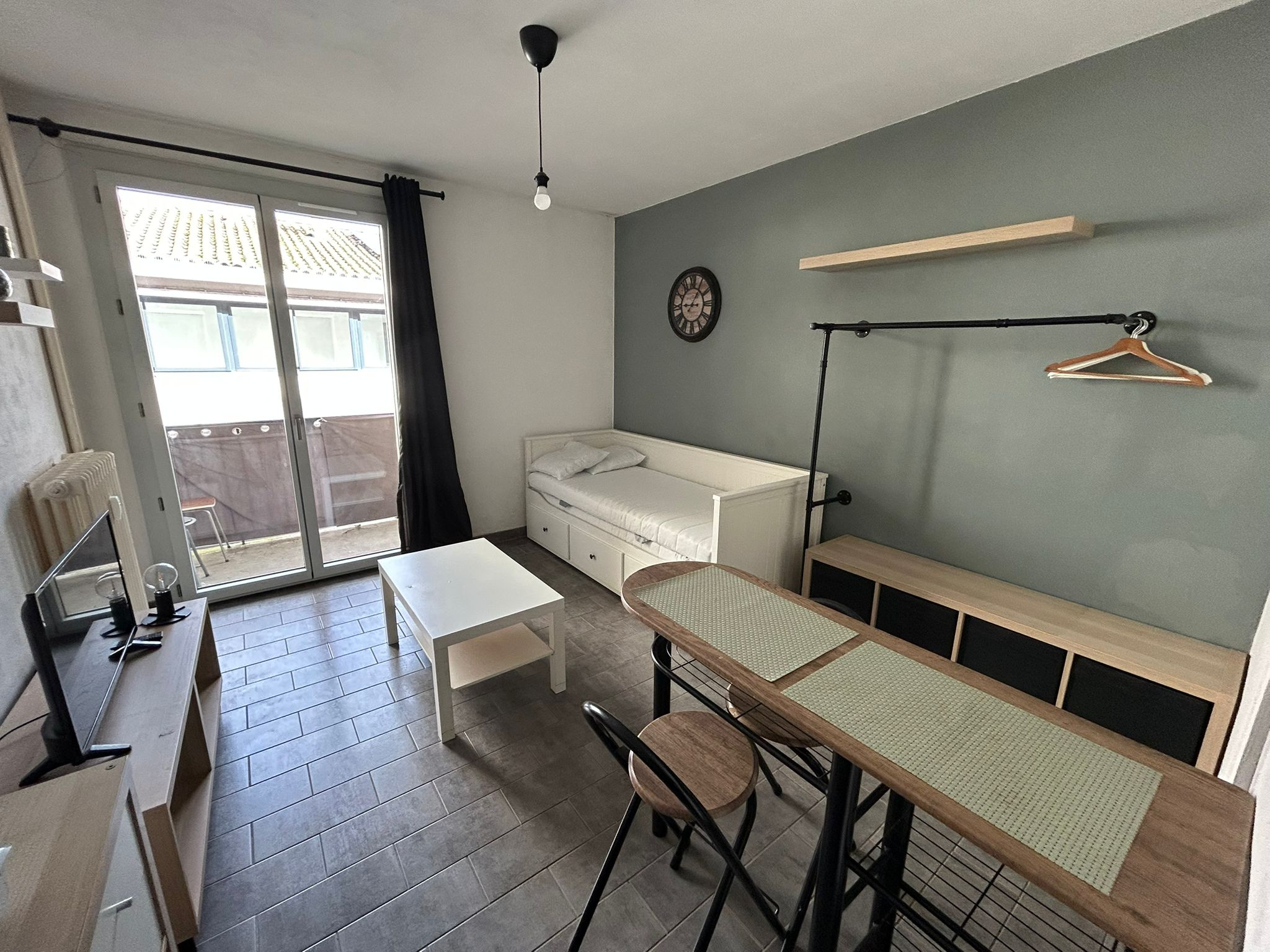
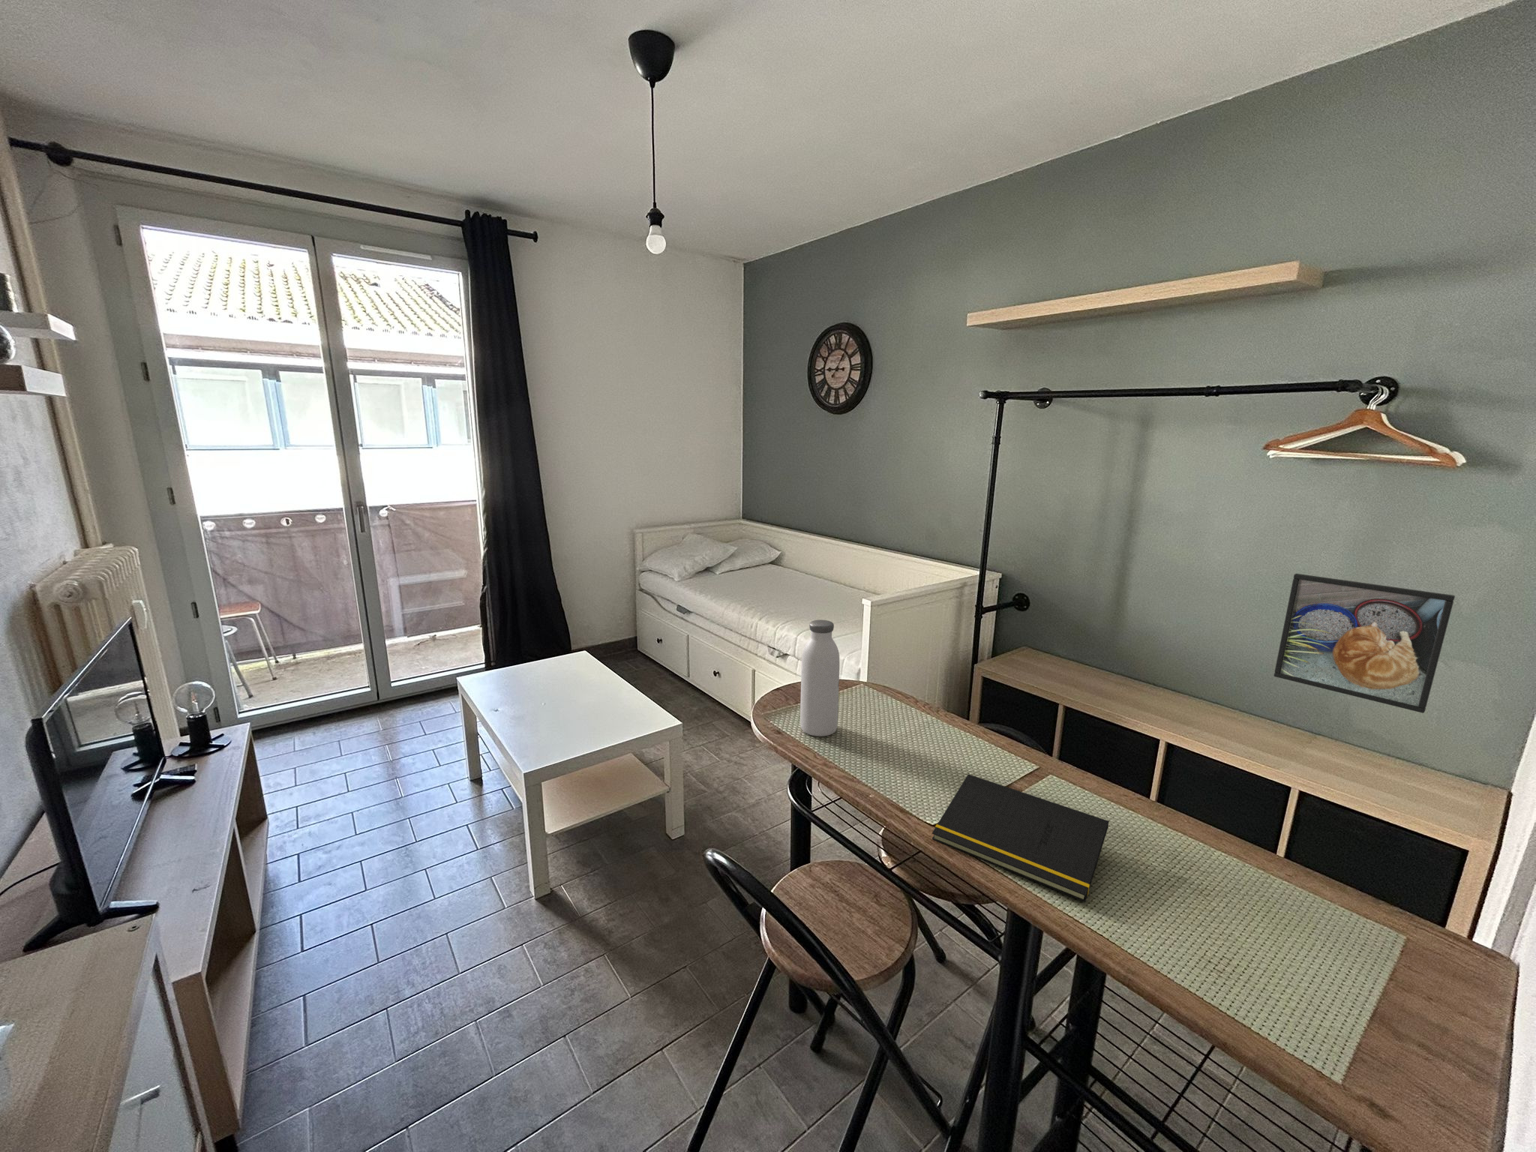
+ notepad (1020, 829)
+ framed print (1356, 639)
+ water bottle (820, 675)
